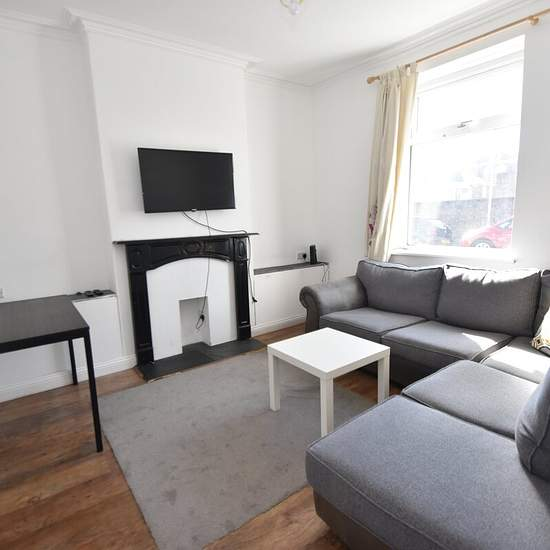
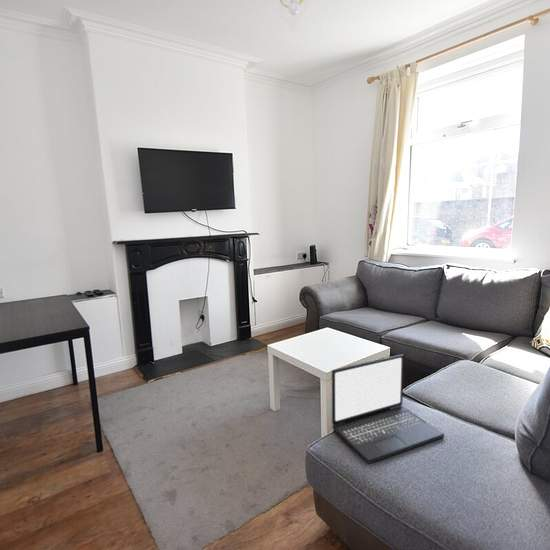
+ laptop (387, 403)
